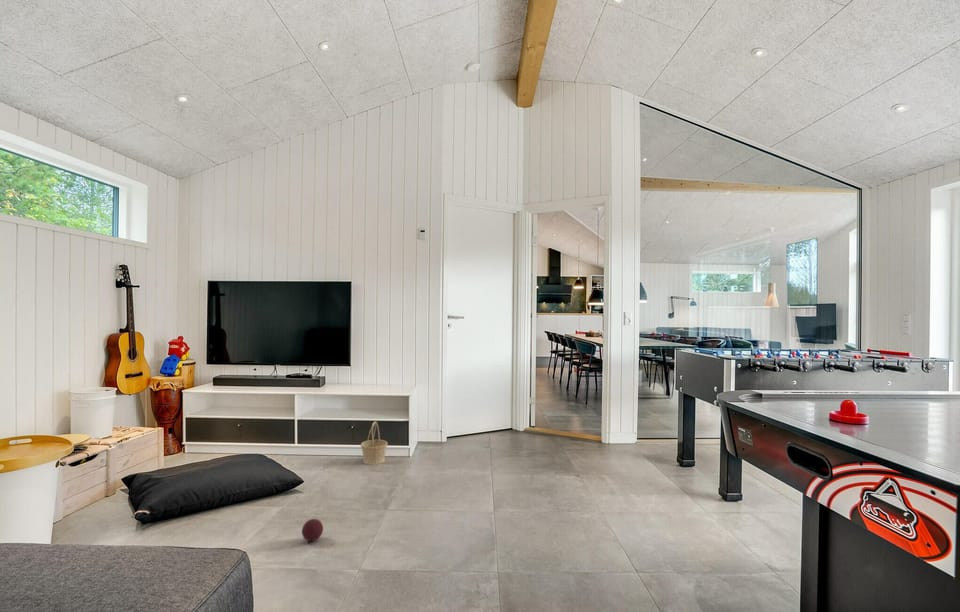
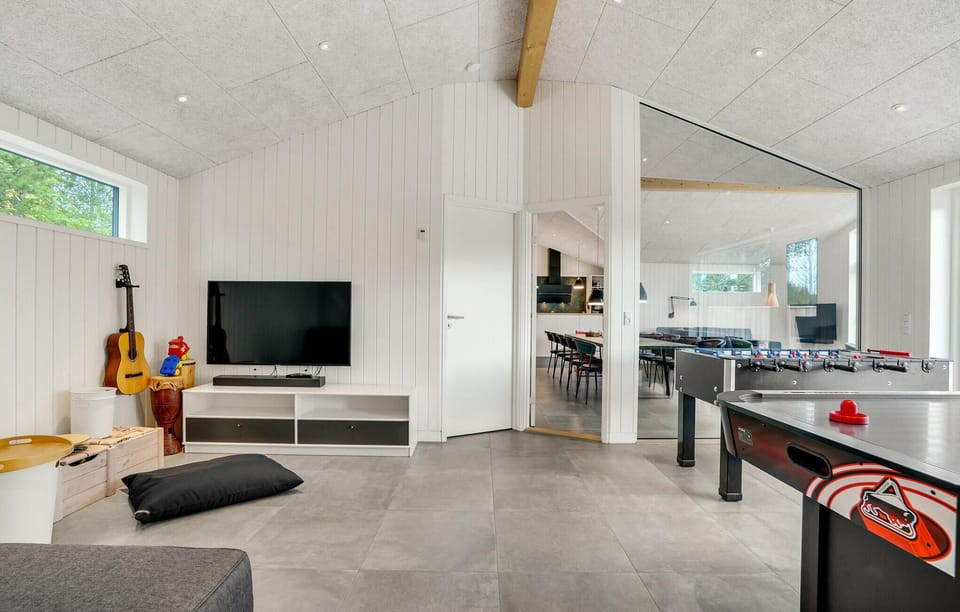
- ball (312, 529)
- basket (374, 441)
